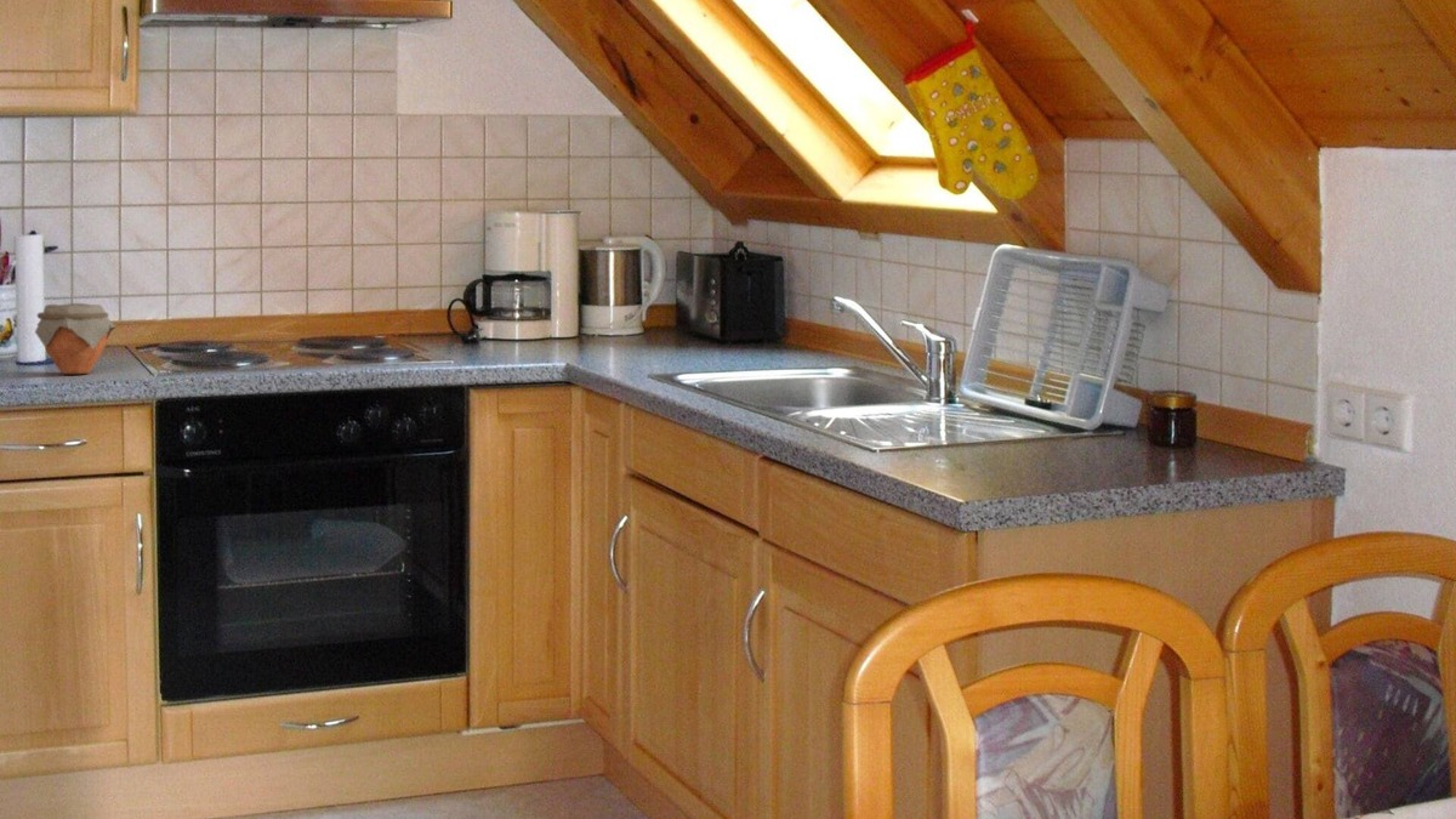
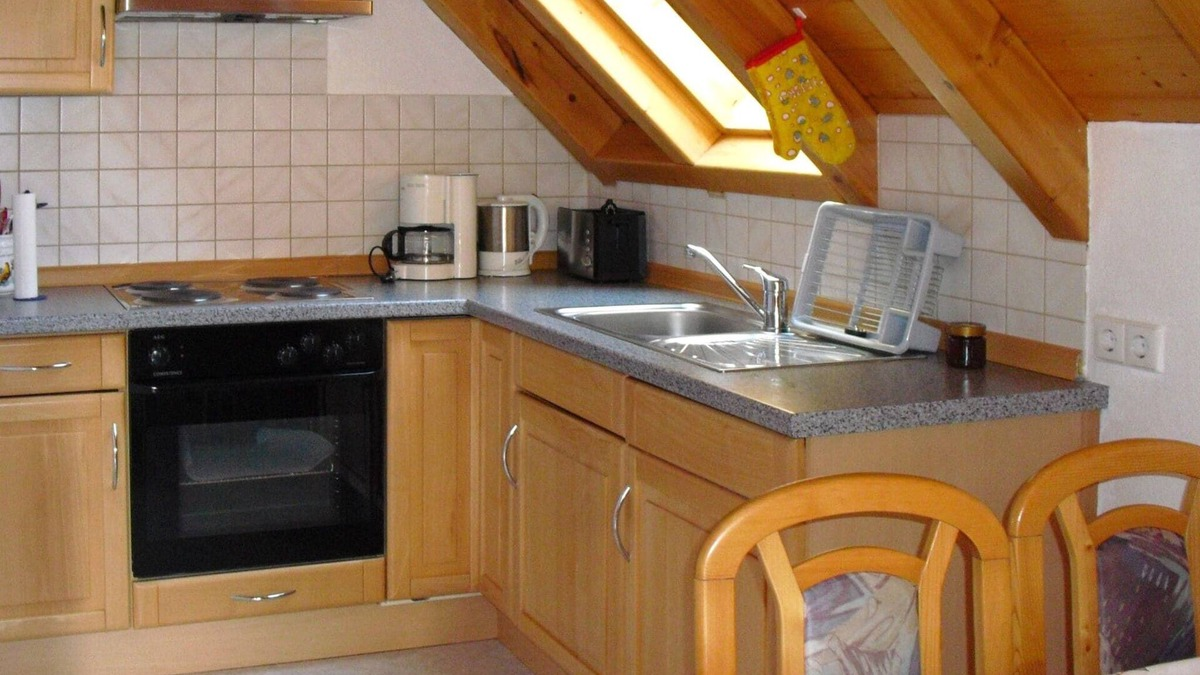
- jar (74, 339)
